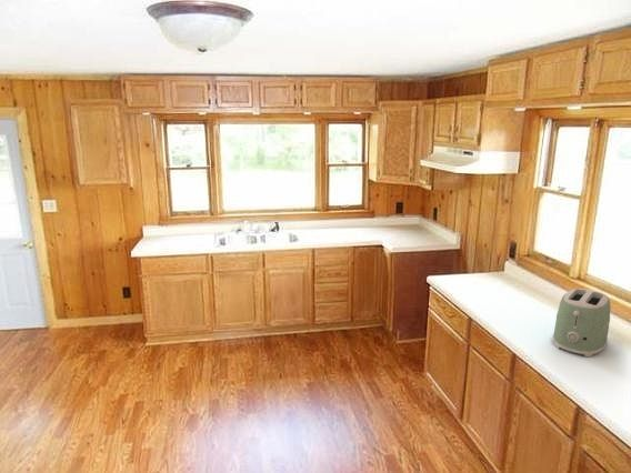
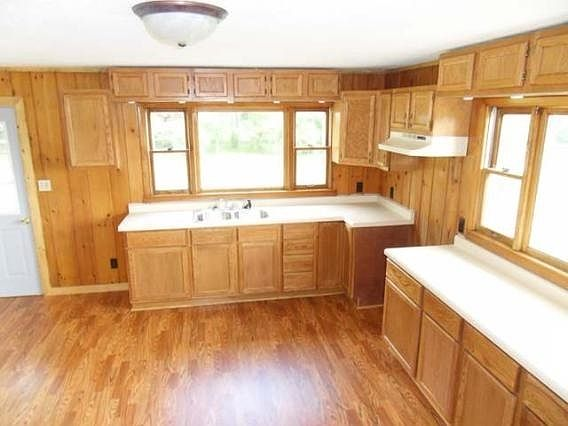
- toaster (582, 319)
